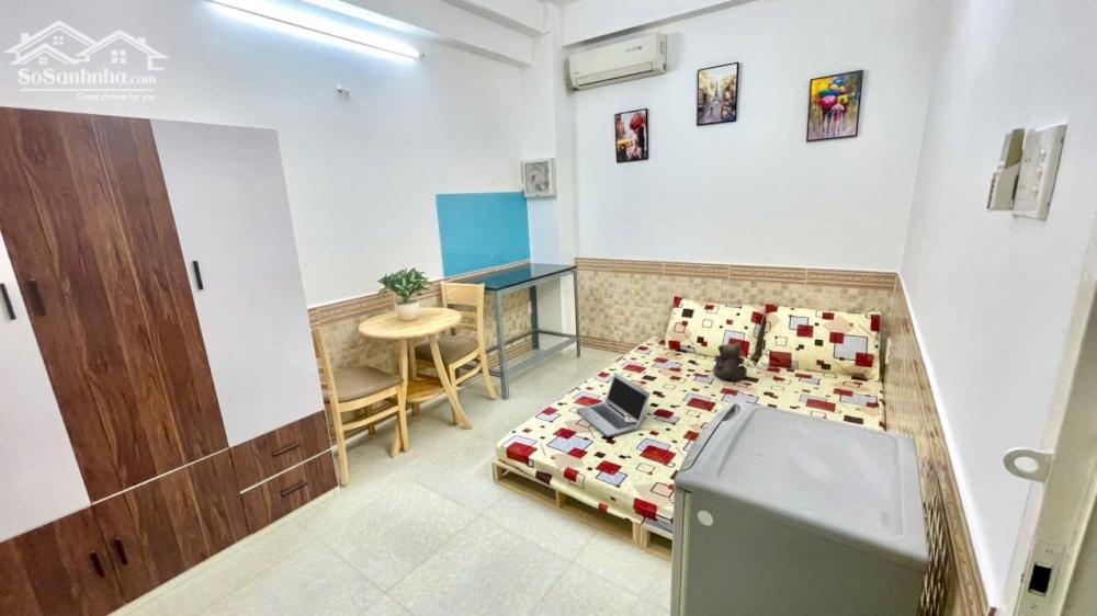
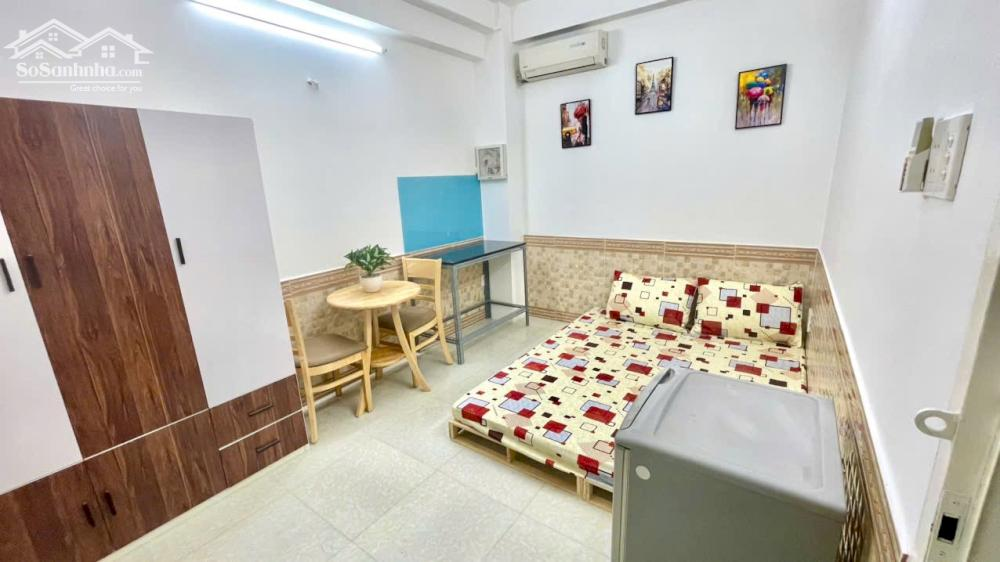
- teddy bear (732, 360)
- laptop (611, 402)
